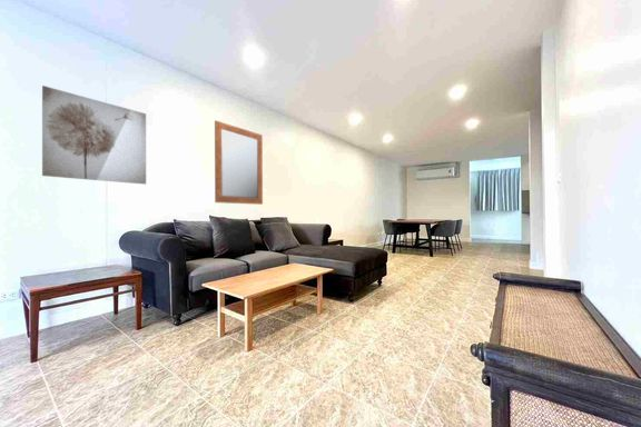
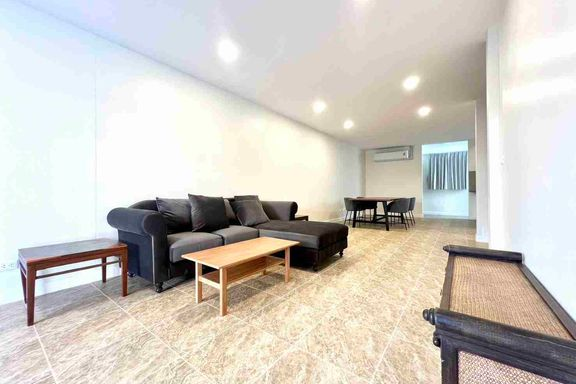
- wall art (100, 140)
- mirror (240, 166)
